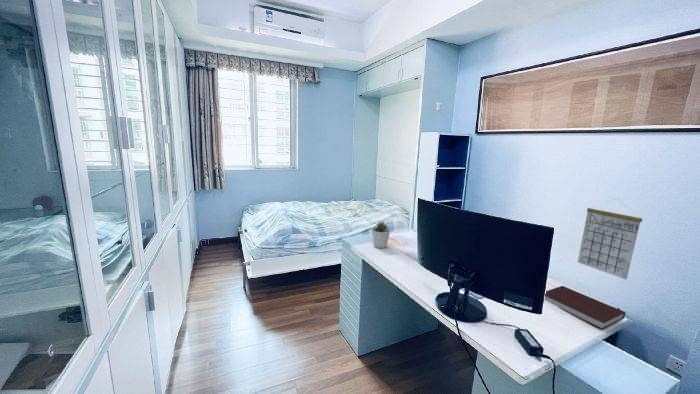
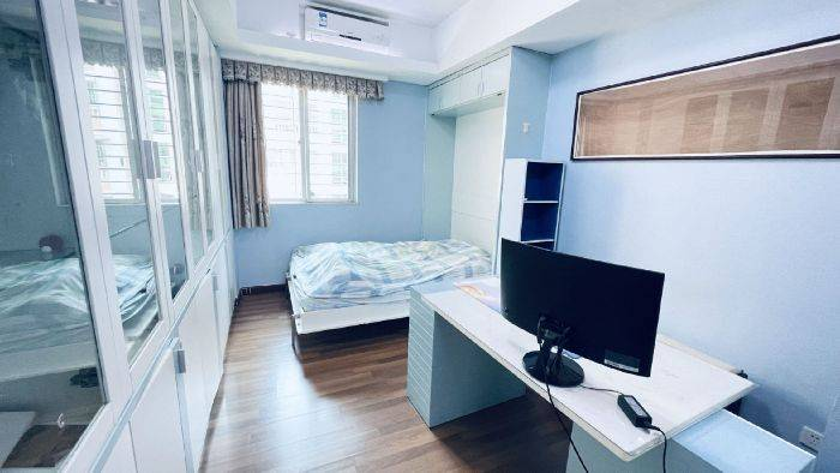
- potted plant (380, 232)
- notebook (580, 305)
- calendar (608, 235)
